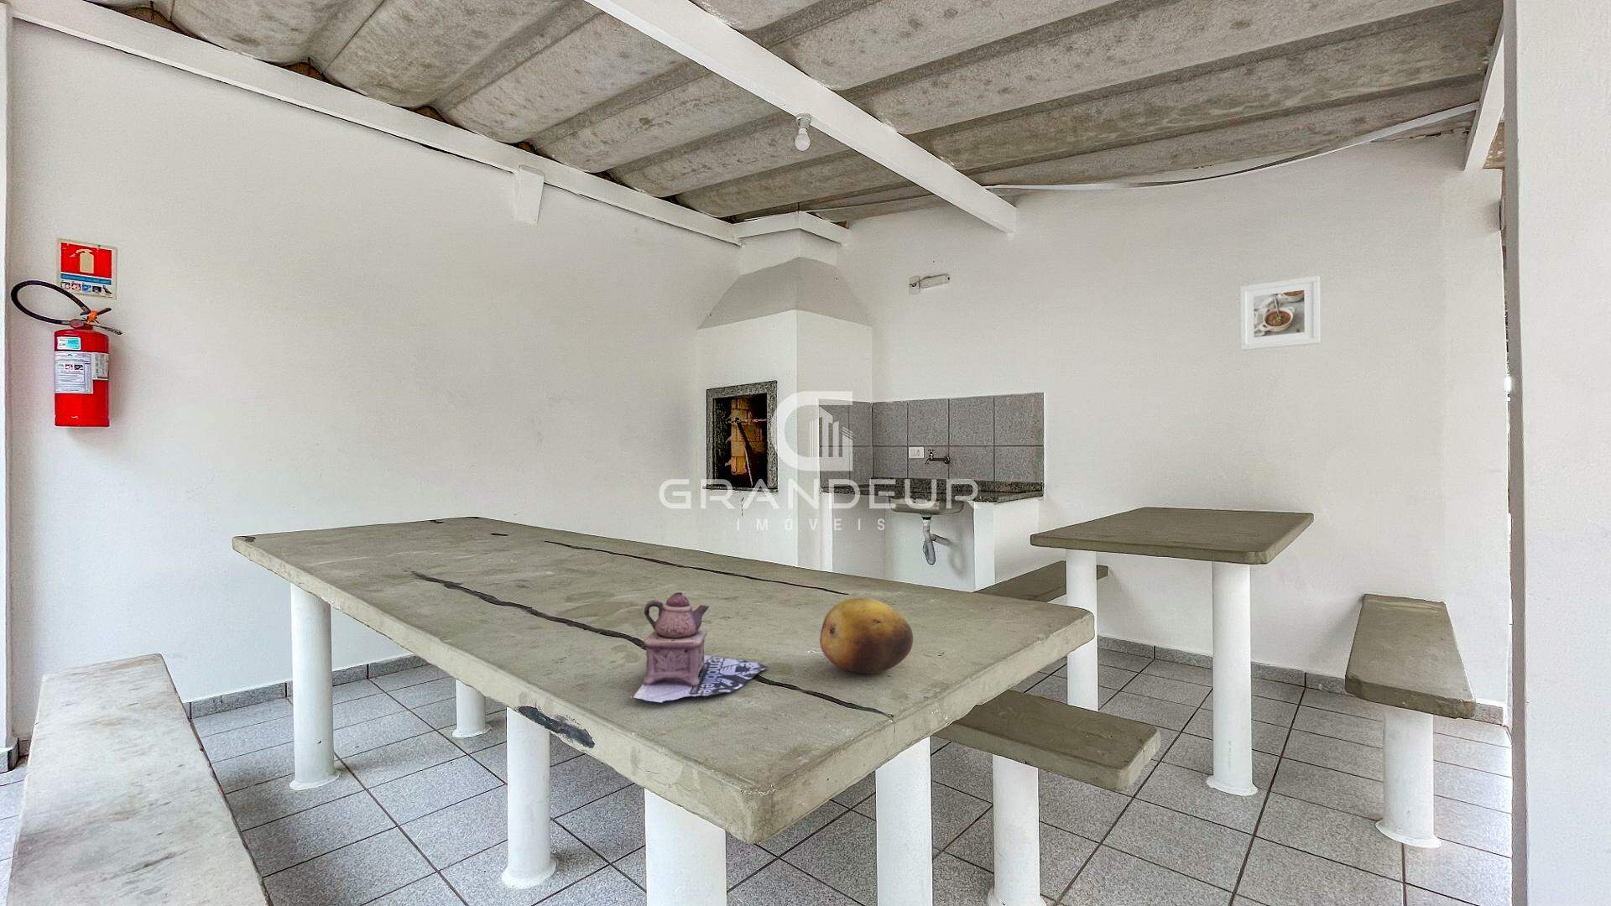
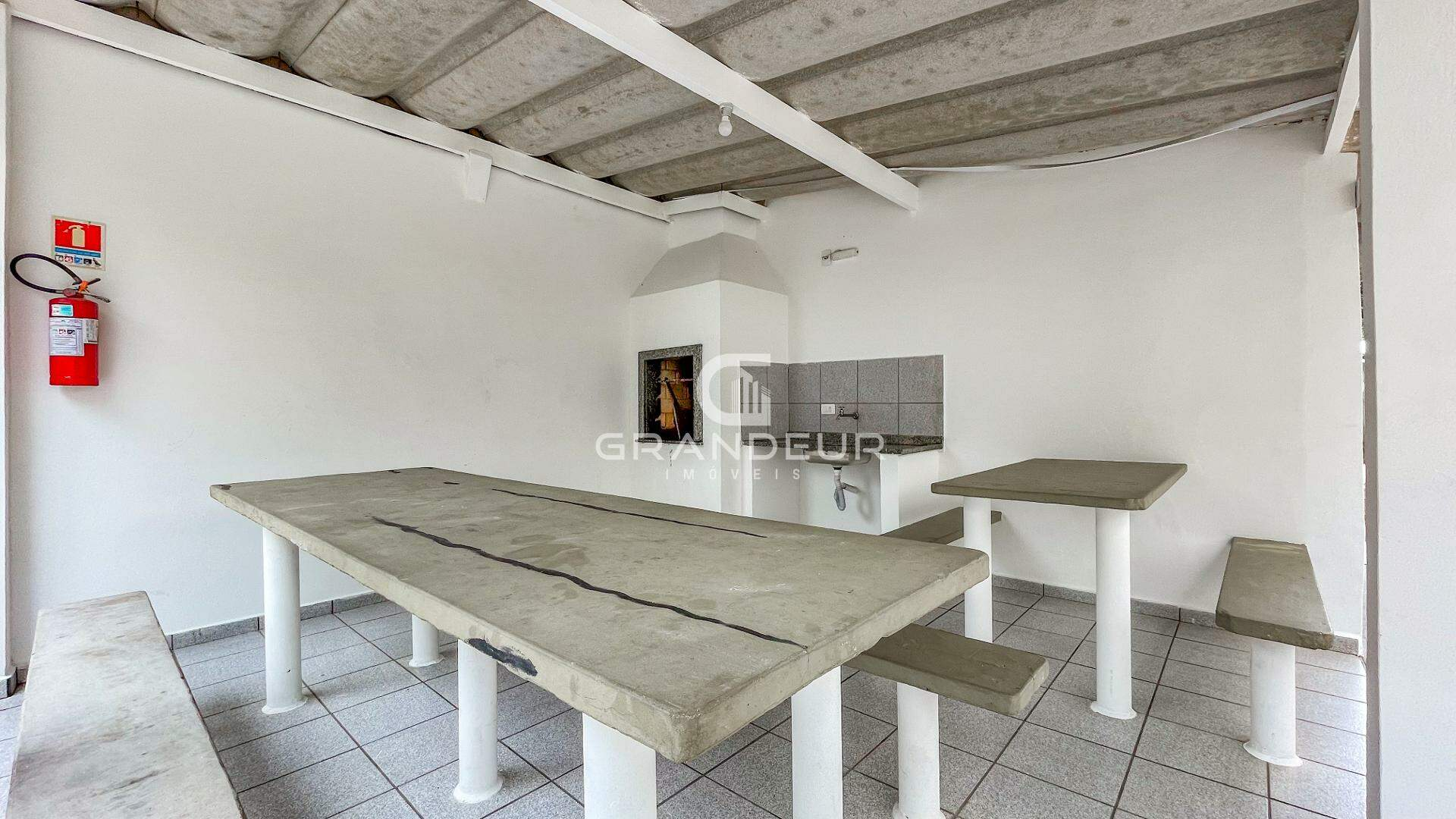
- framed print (1279, 314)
- fruit (866, 634)
- teapot (683, 637)
